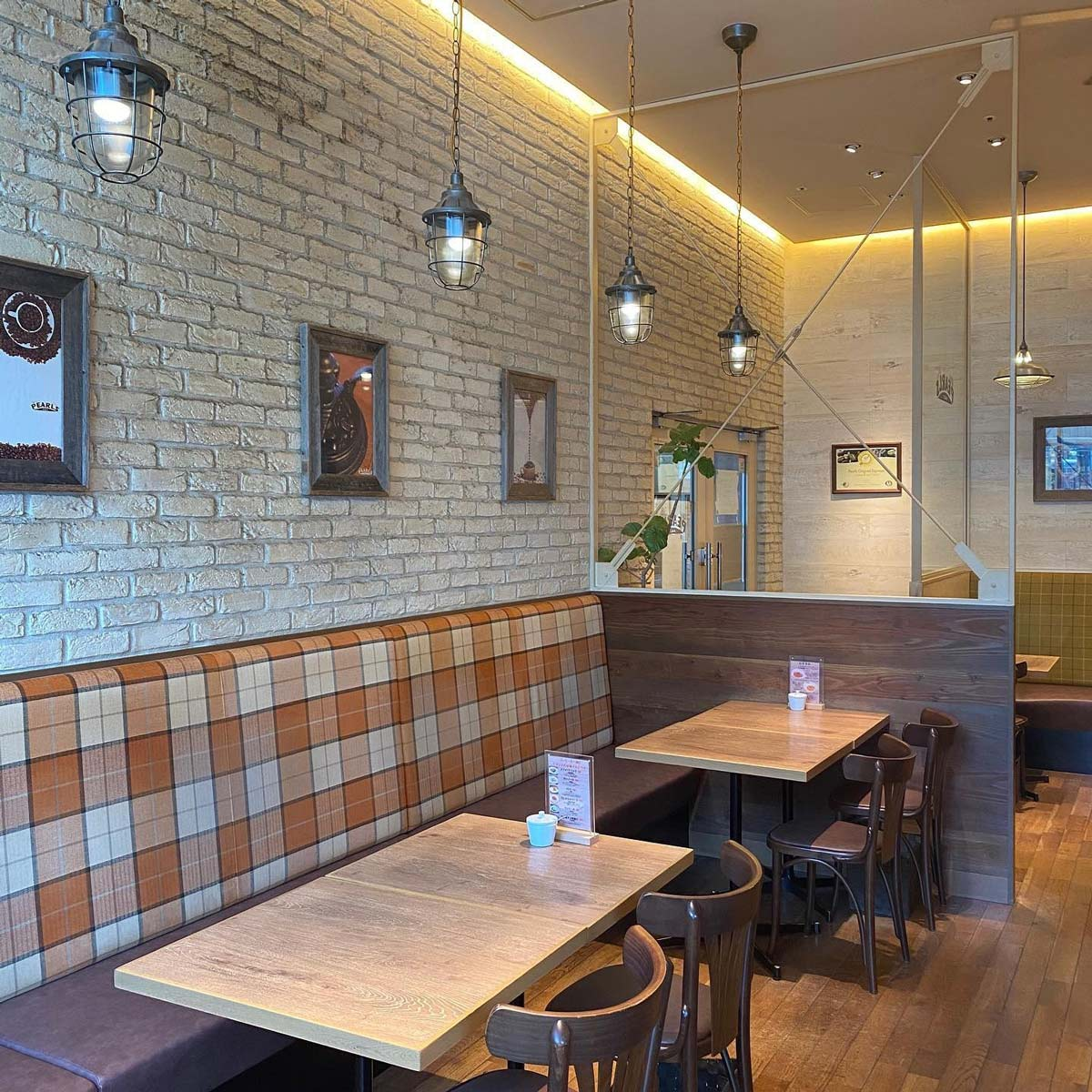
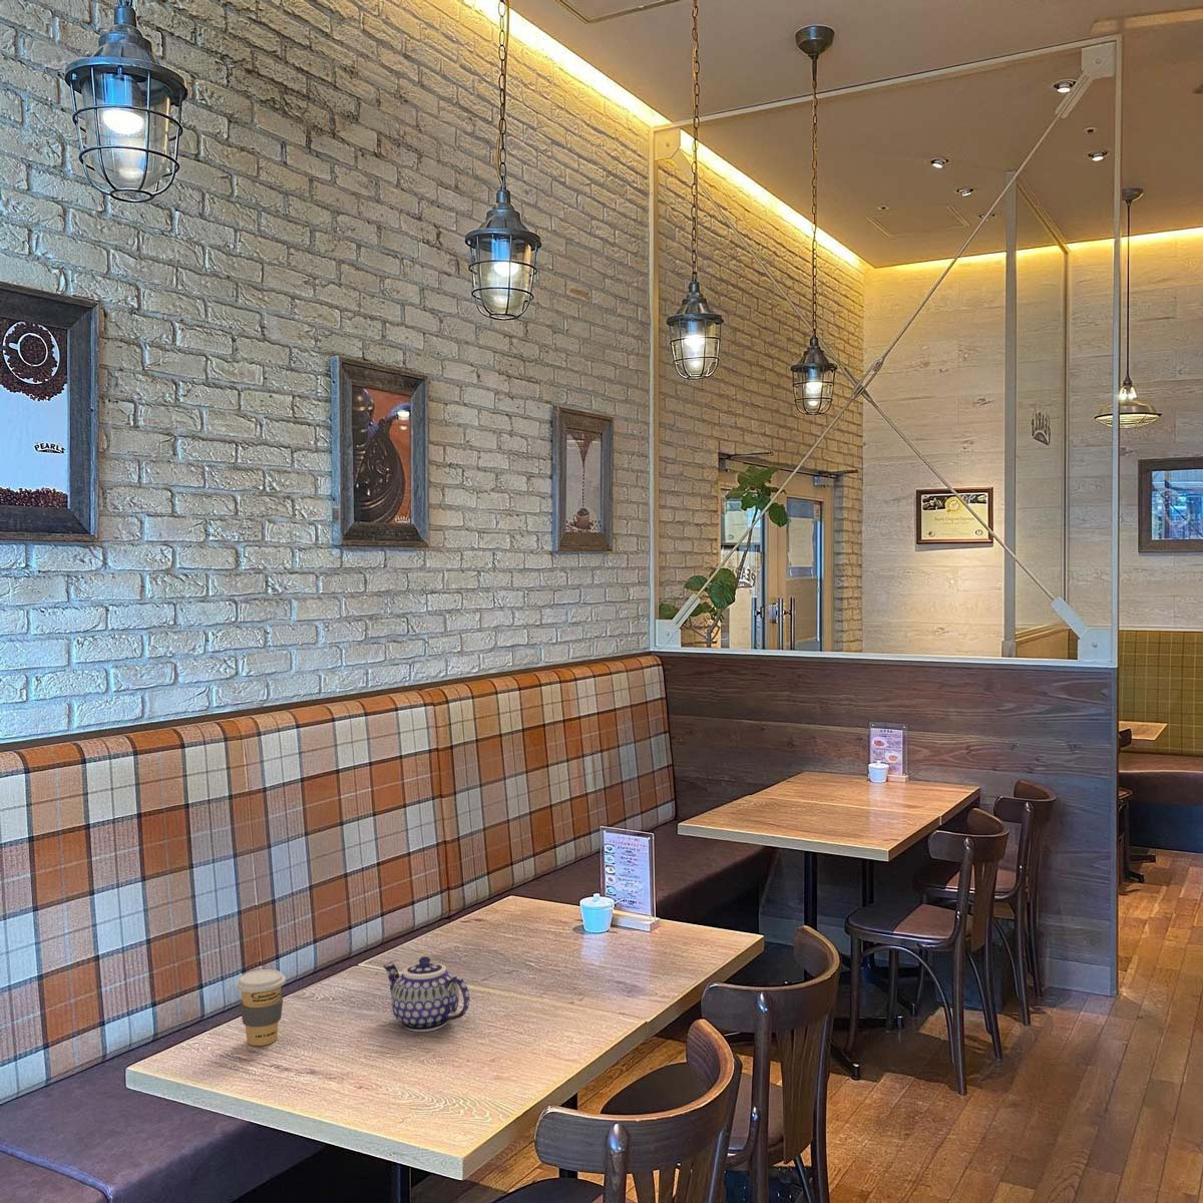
+ coffee cup (261, 1008)
+ teapot (424, 989)
